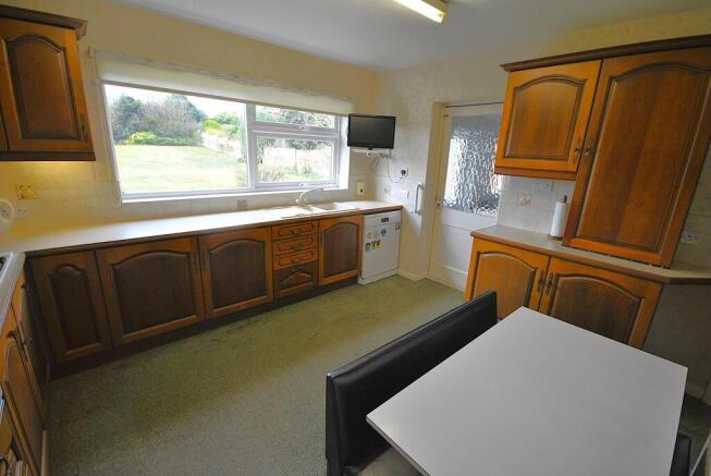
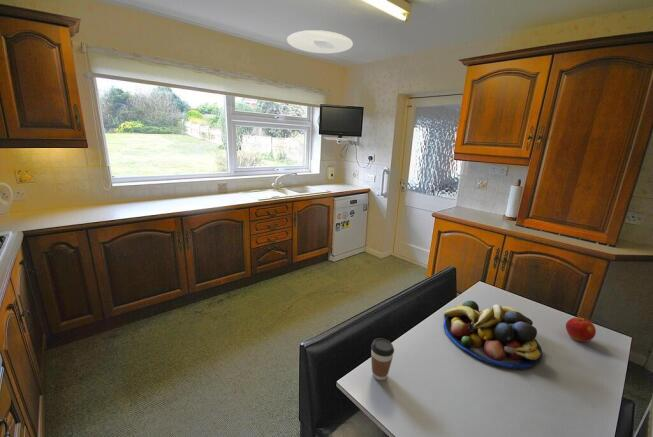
+ coffee cup (381, 359)
+ fruit bowl (491, 323)
+ apple (580, 327)
+ ceiling light (320, 39)
